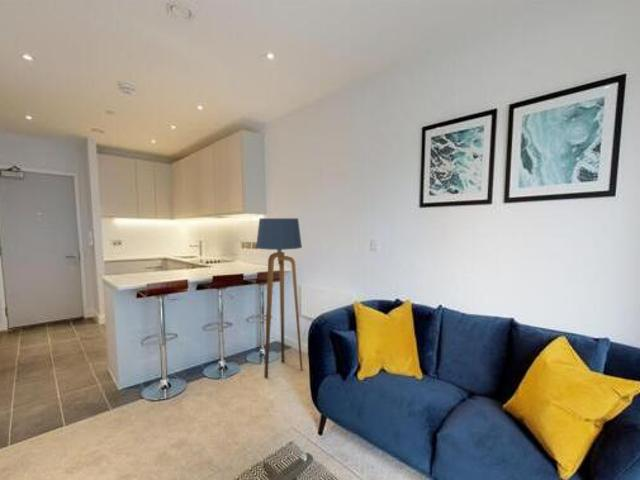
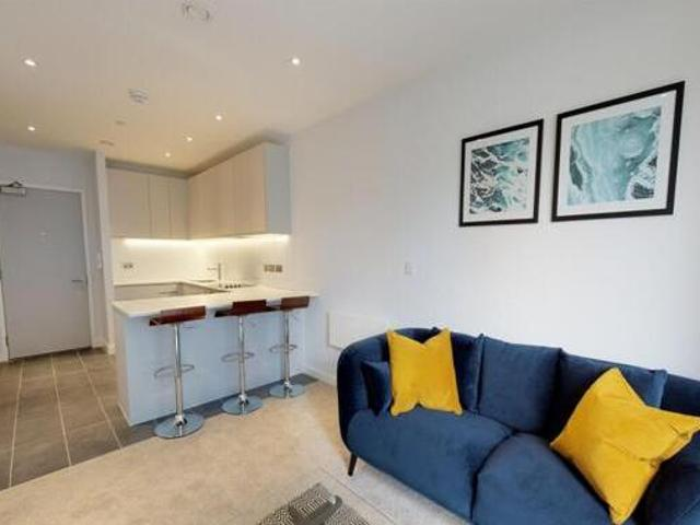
- floor lamp (280, 295)
